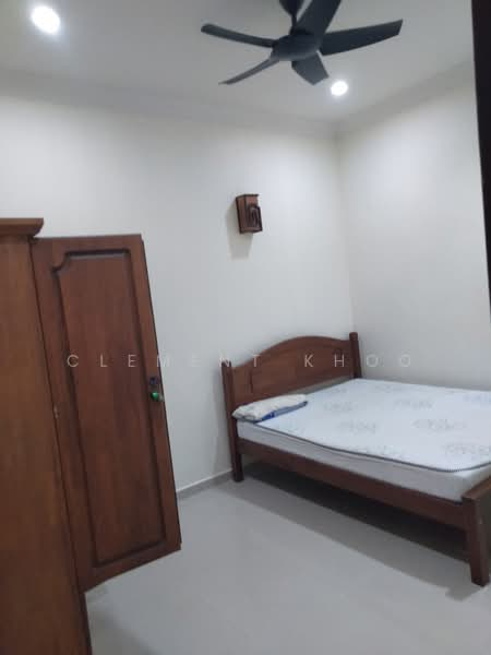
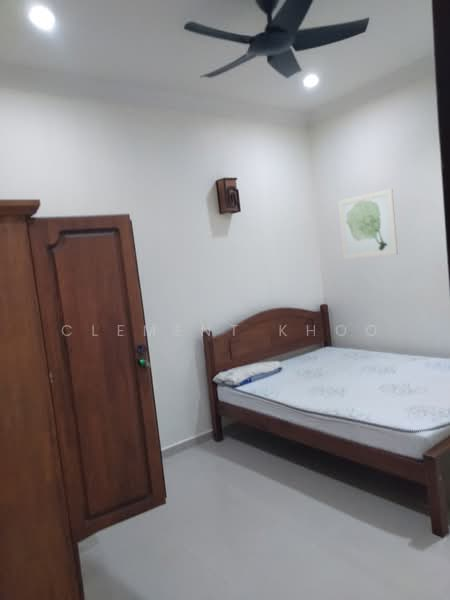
+ wall art (366, 226)
